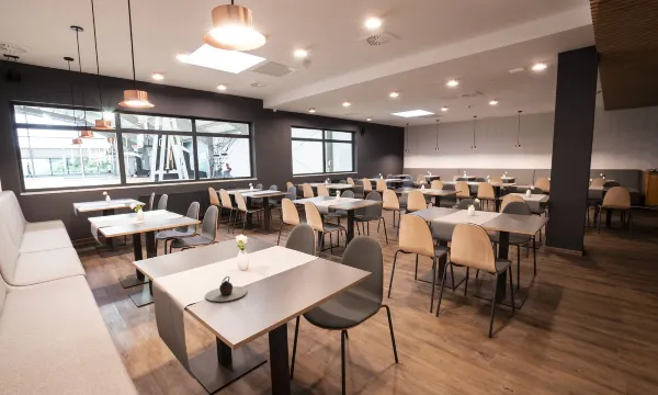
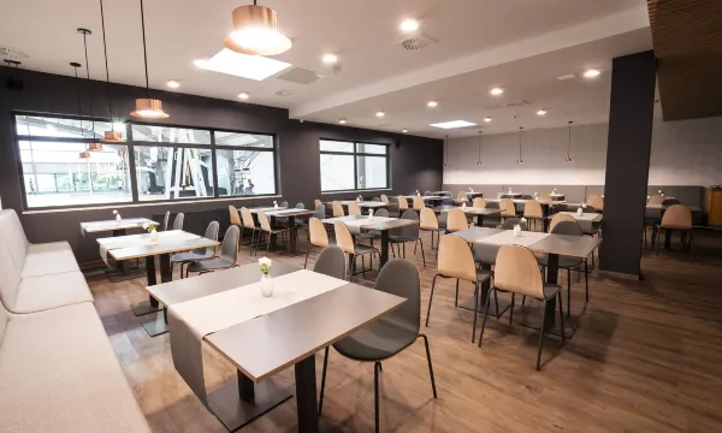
- teapot (226, 284)
